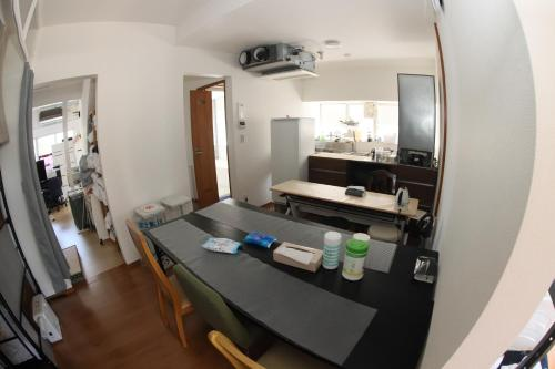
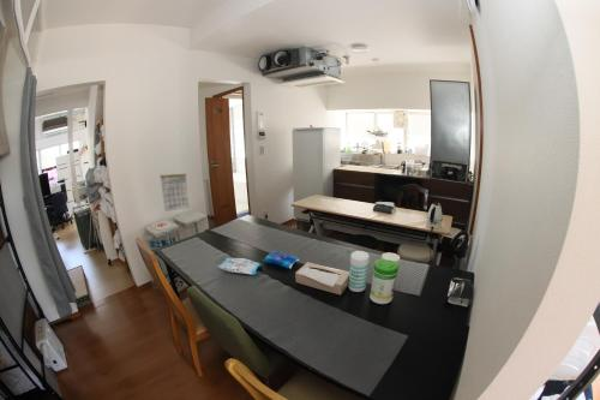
+ calendar (174, 187)
